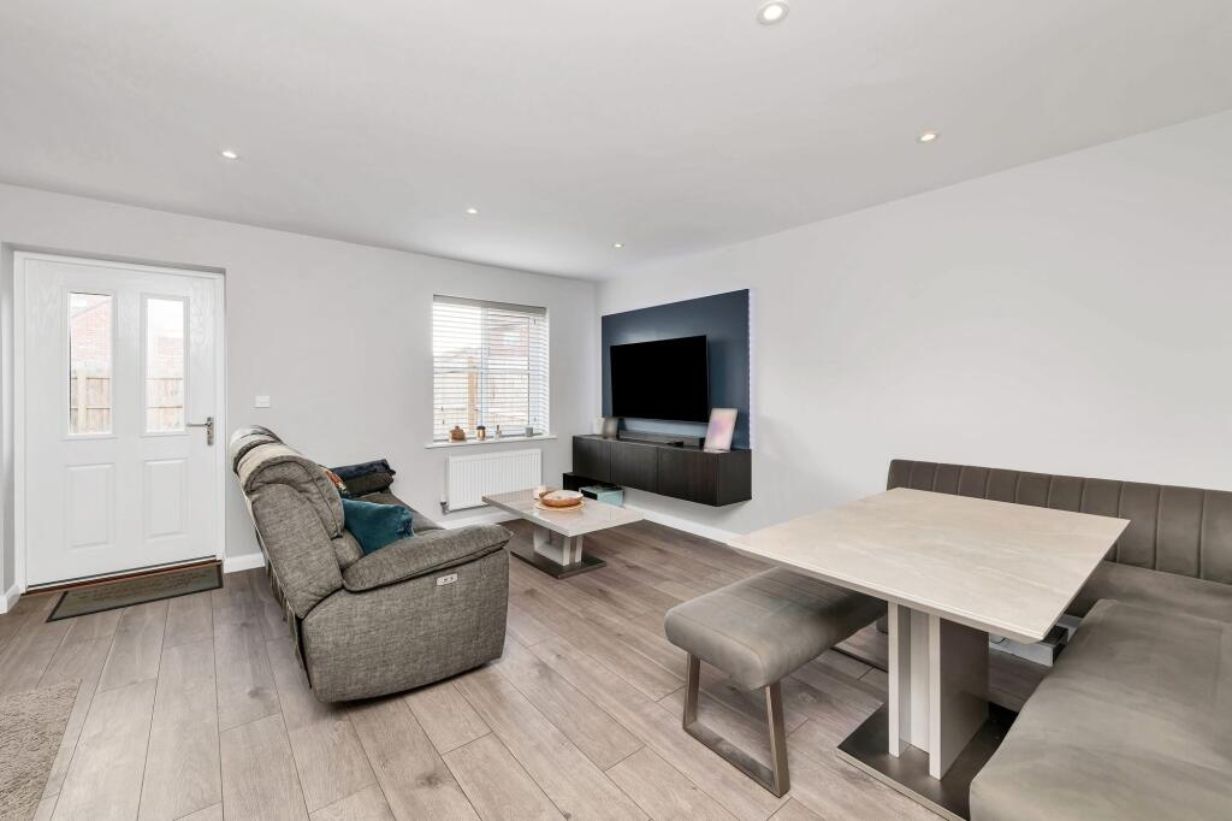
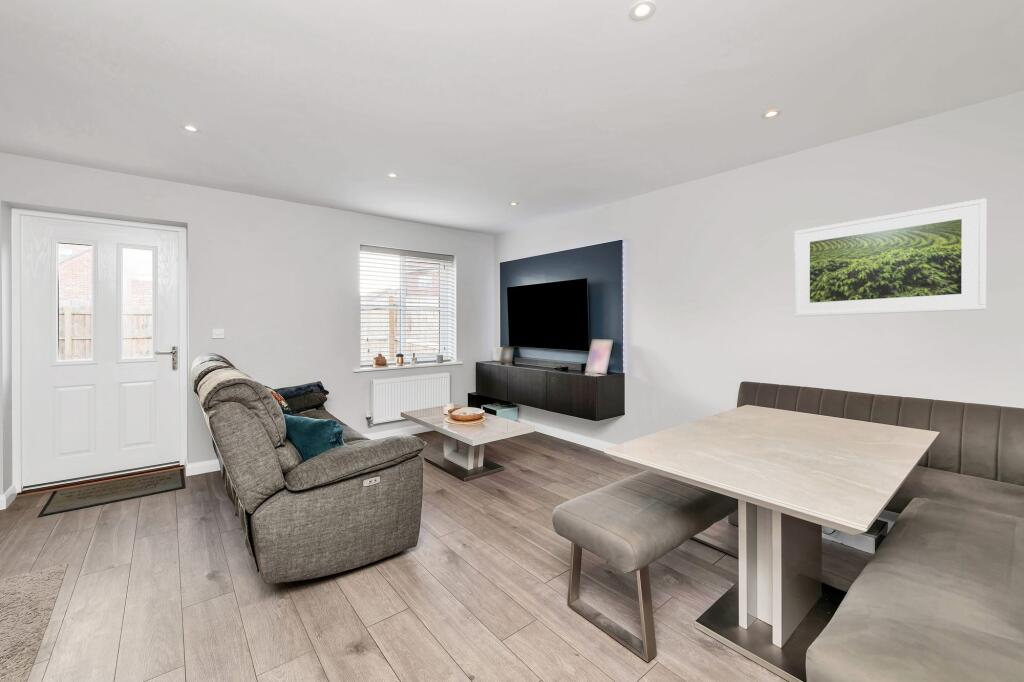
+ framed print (877, 265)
